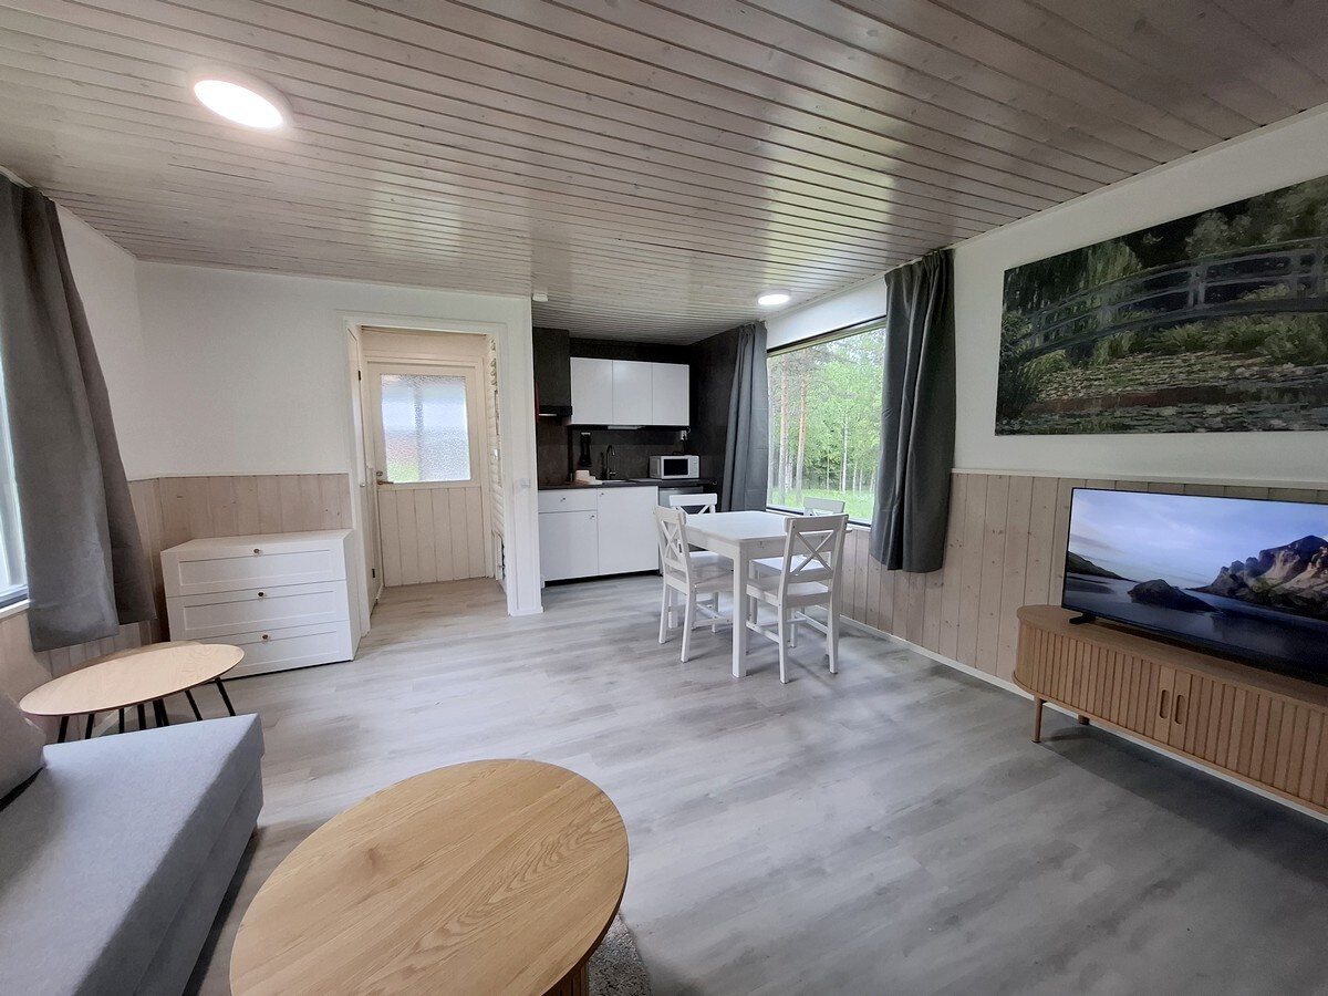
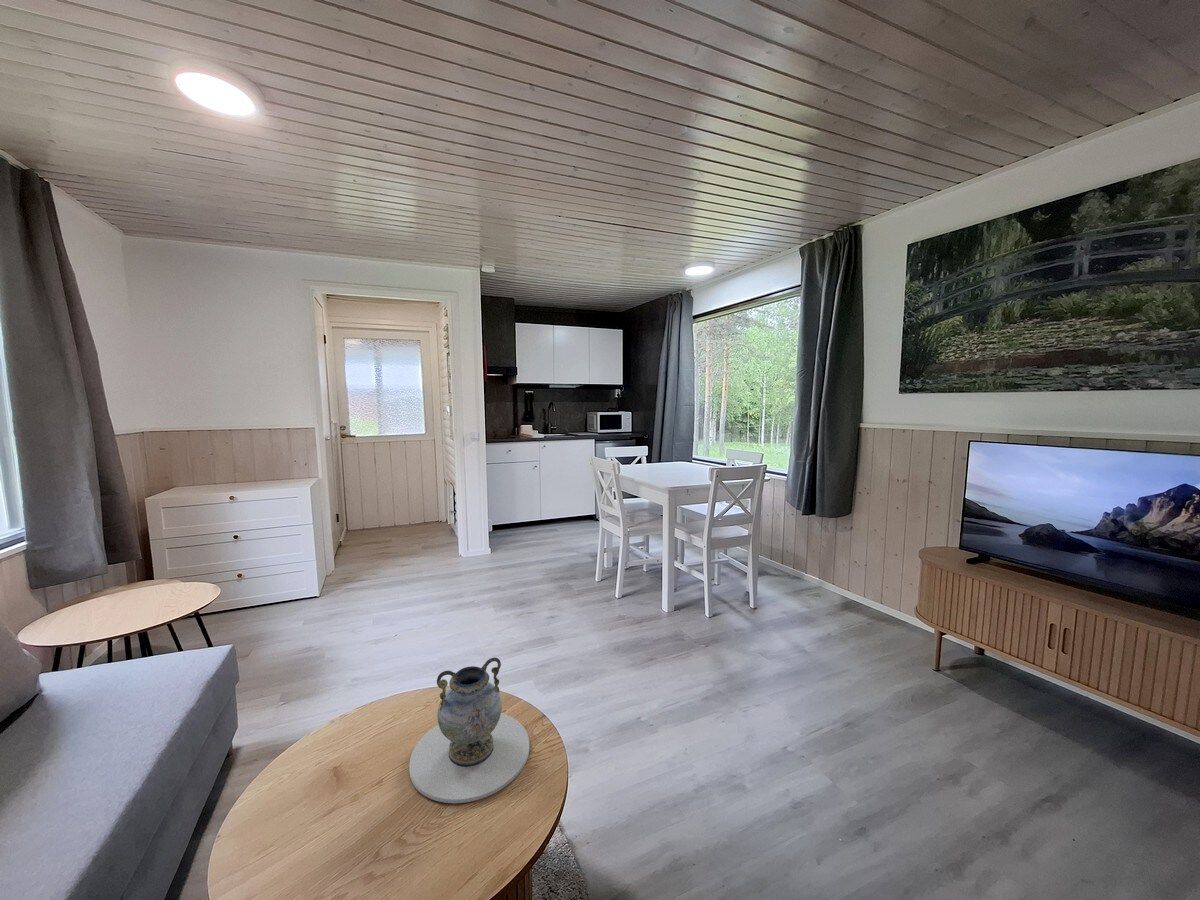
+ decorative vase (470, 708)
